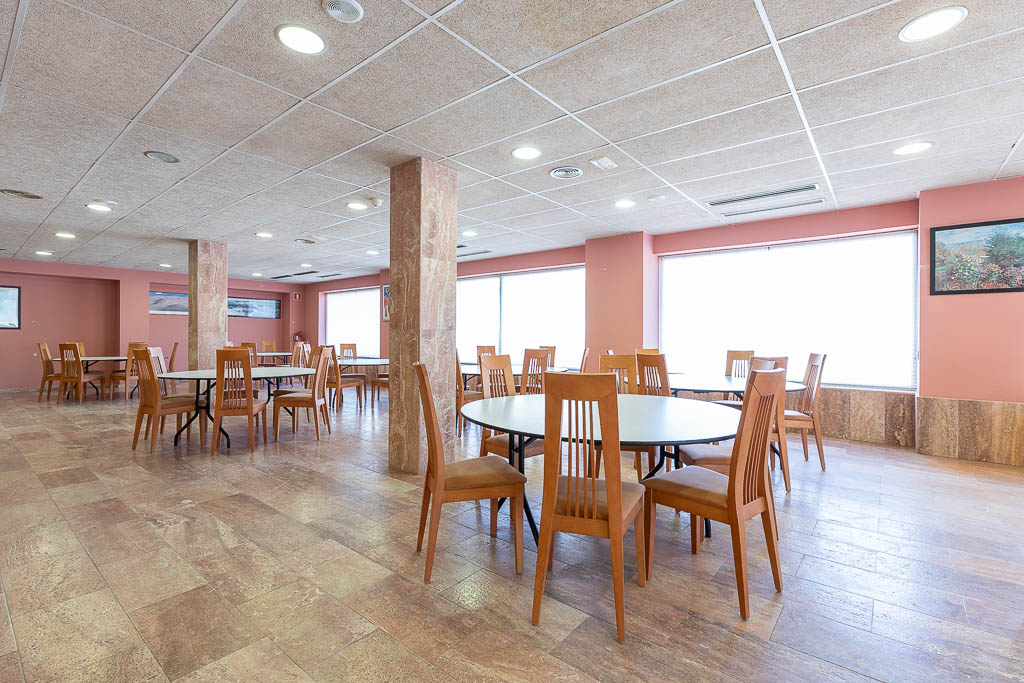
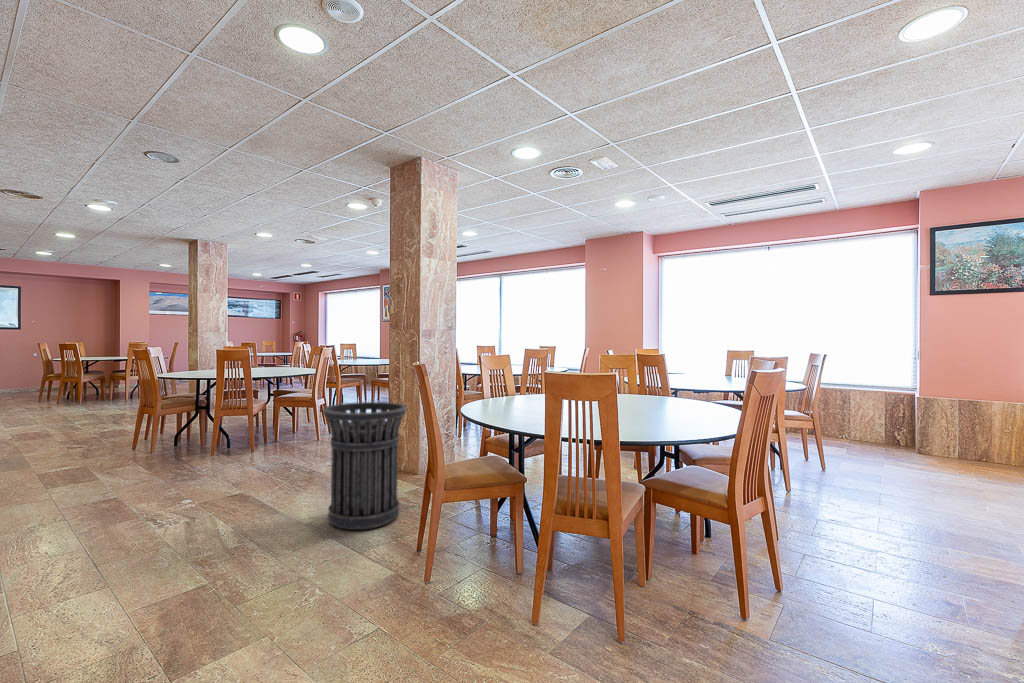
+ trash can (365, 462)
